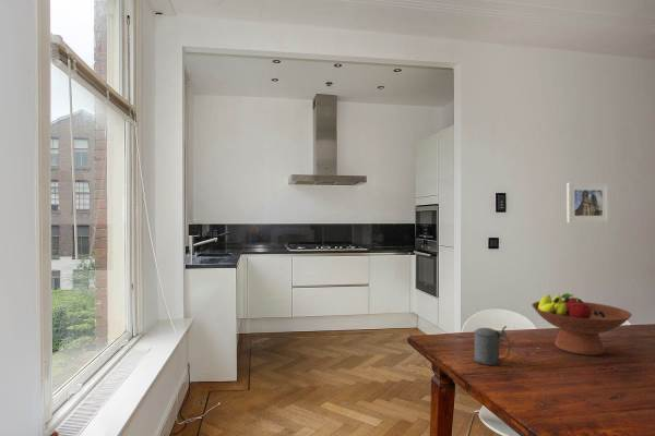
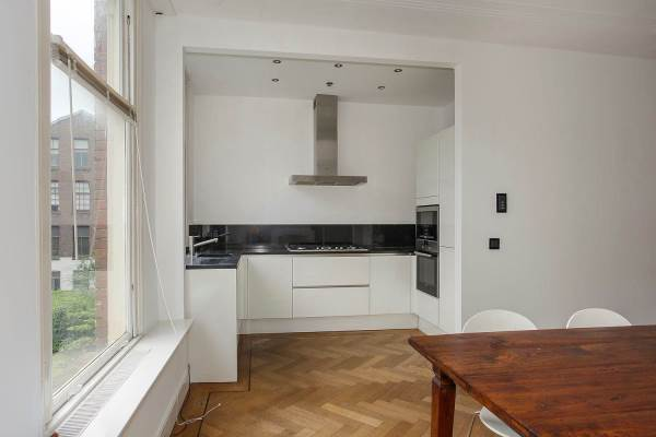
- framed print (587, 203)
- beer stein (491, 342)
- fruit bowl (579, 320)
